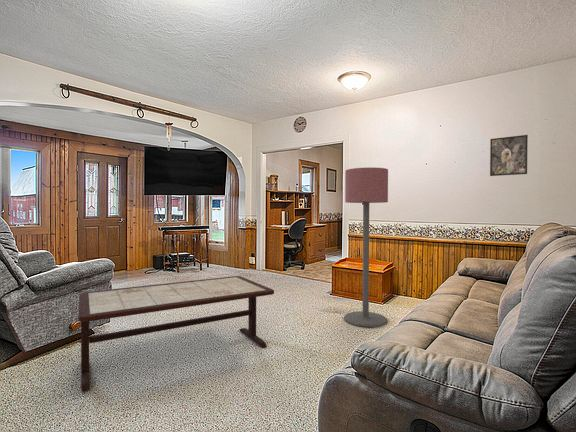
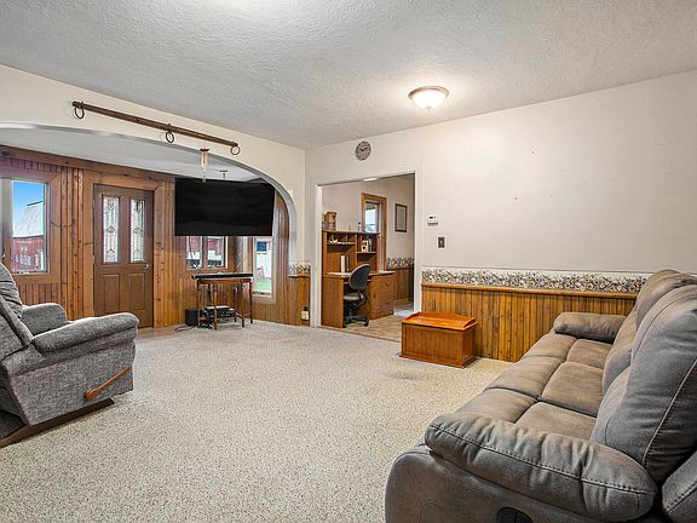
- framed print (508, 156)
- floor lamp (366, 245)
- coffee table (179, 322)
